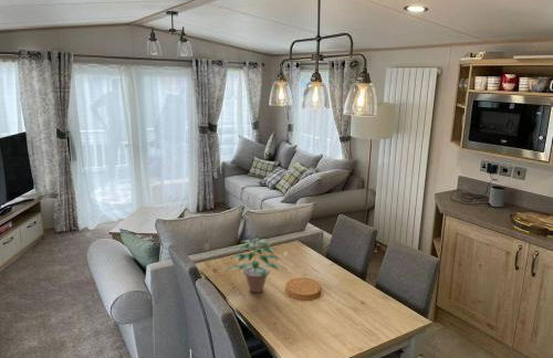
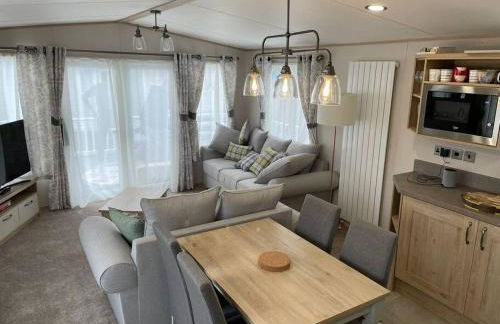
- potted plant (257, 261)
